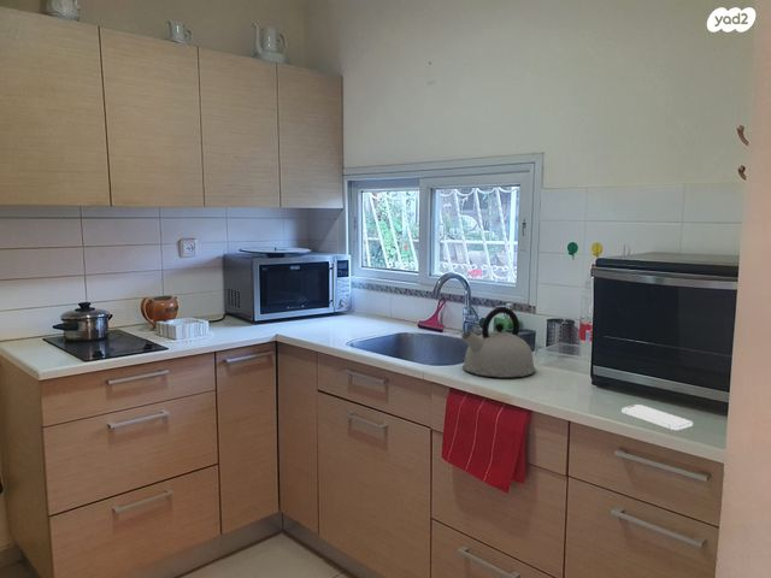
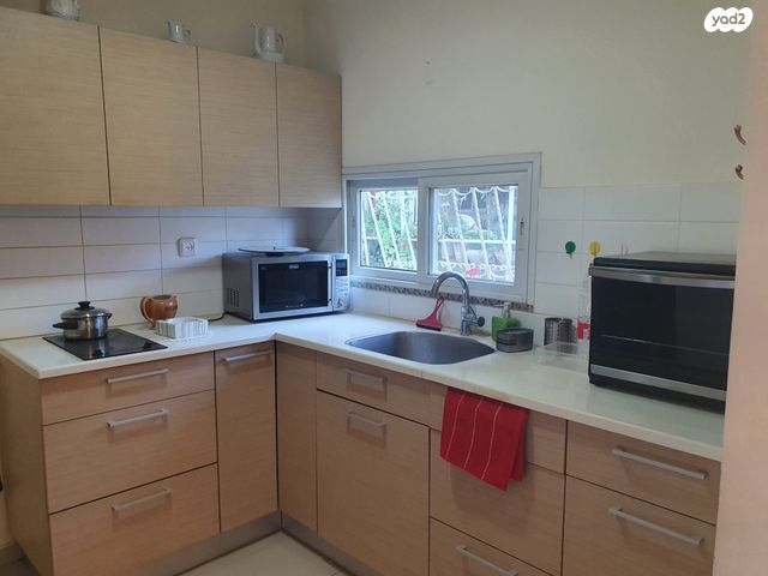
- smartphone (655, 415)
- kettle (496, 338)
